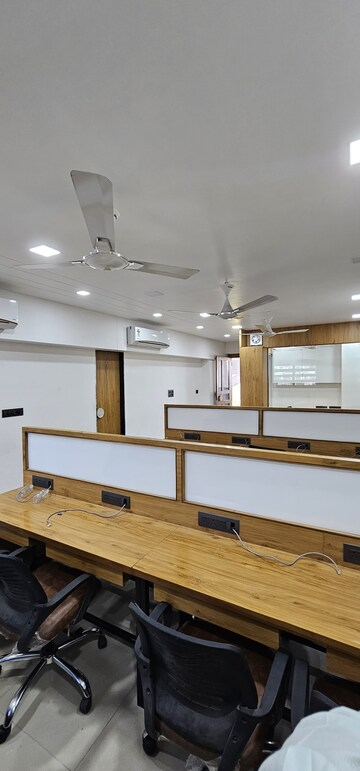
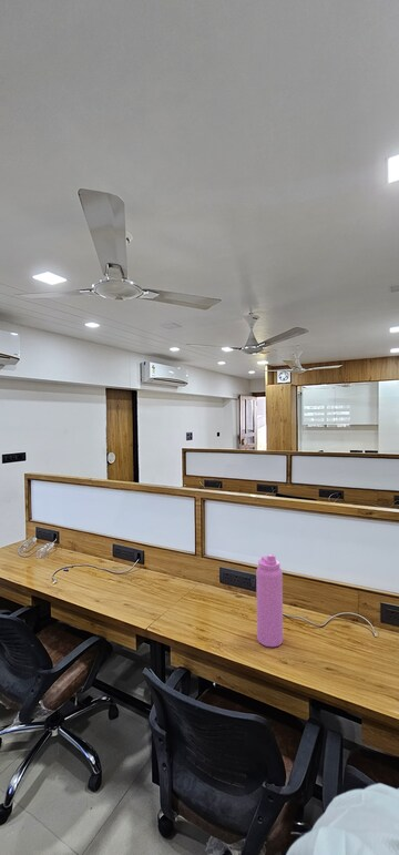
+ water bottle (269, 597)
